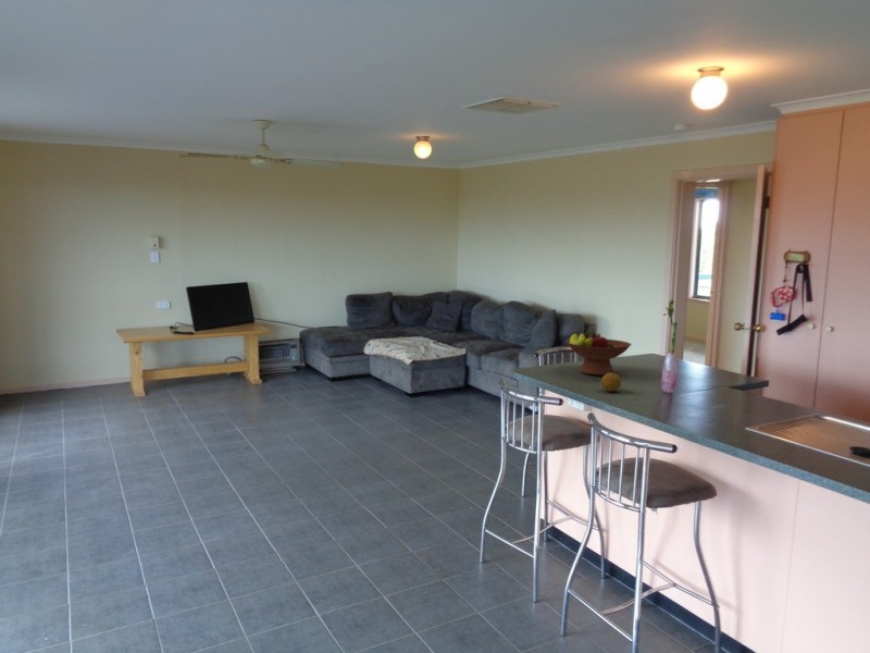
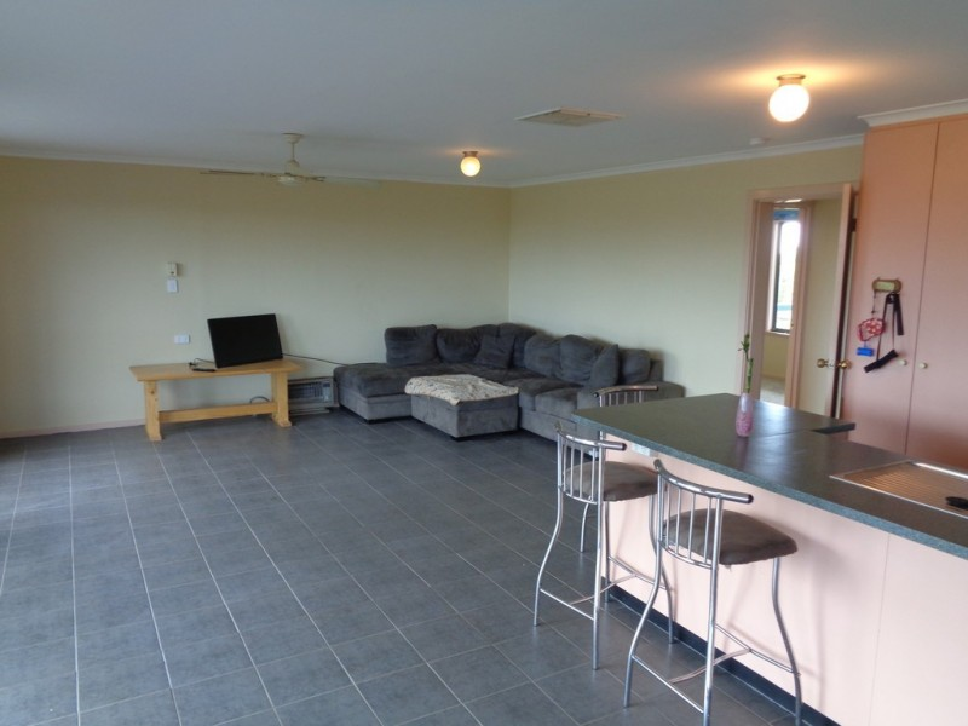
- fruit (610, 382)
- fruit bowl (597, 352)
